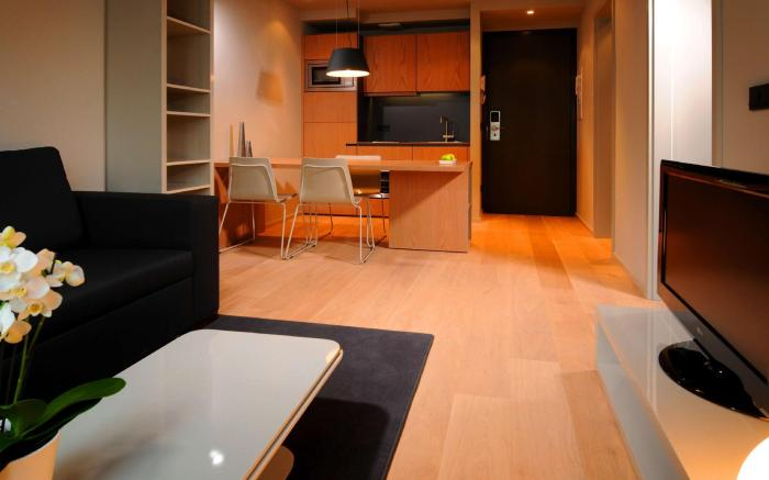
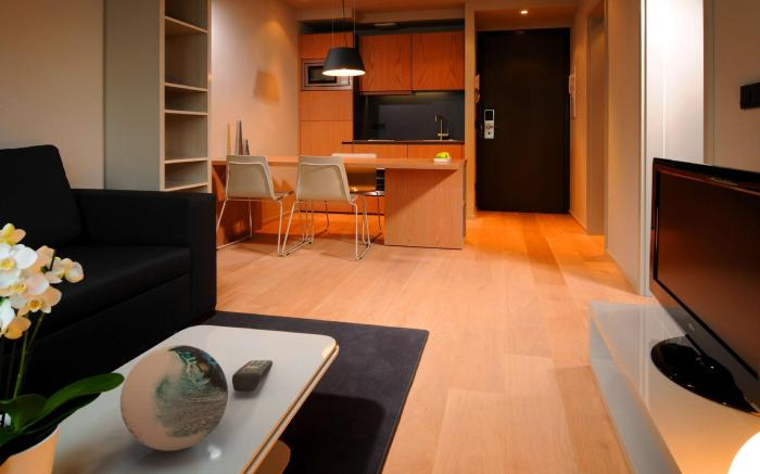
+ decorative orb (175, 396)
+ remote control (253, 371)
